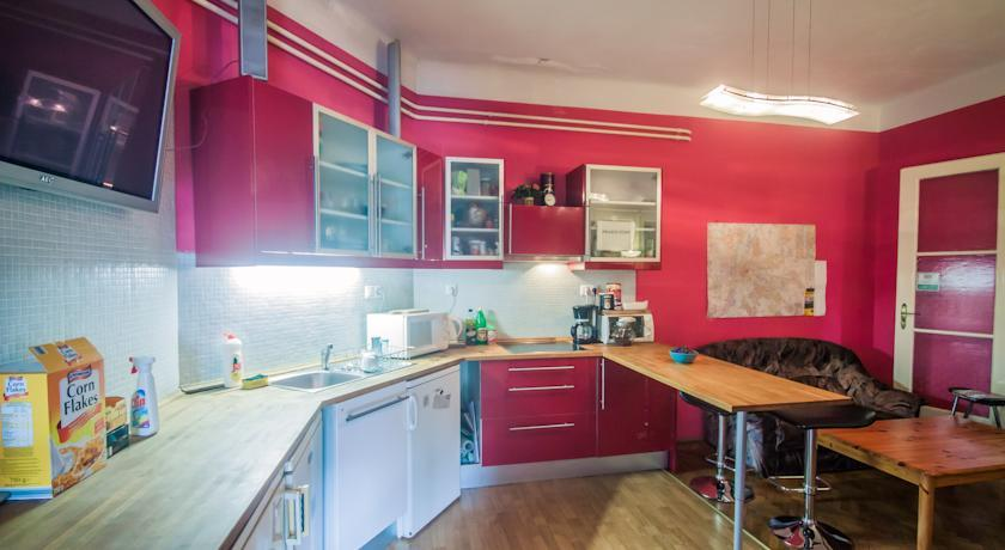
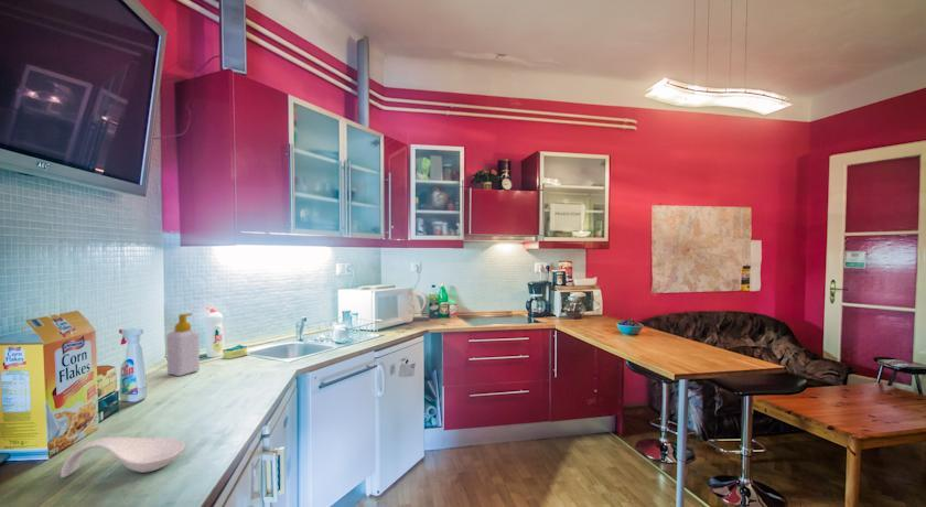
+ soap bottle (183, 343)
+ spoon rest (126, 453)
